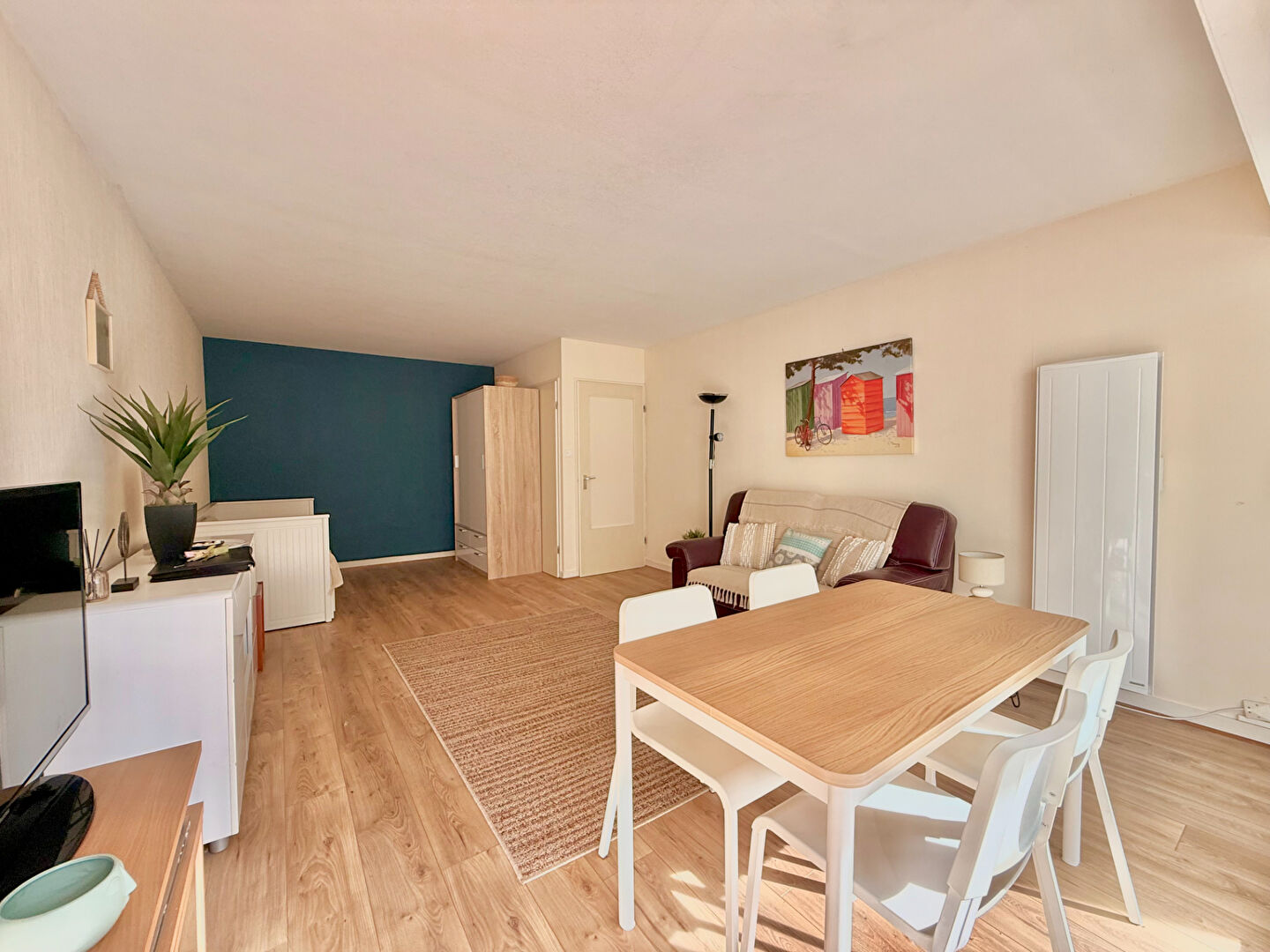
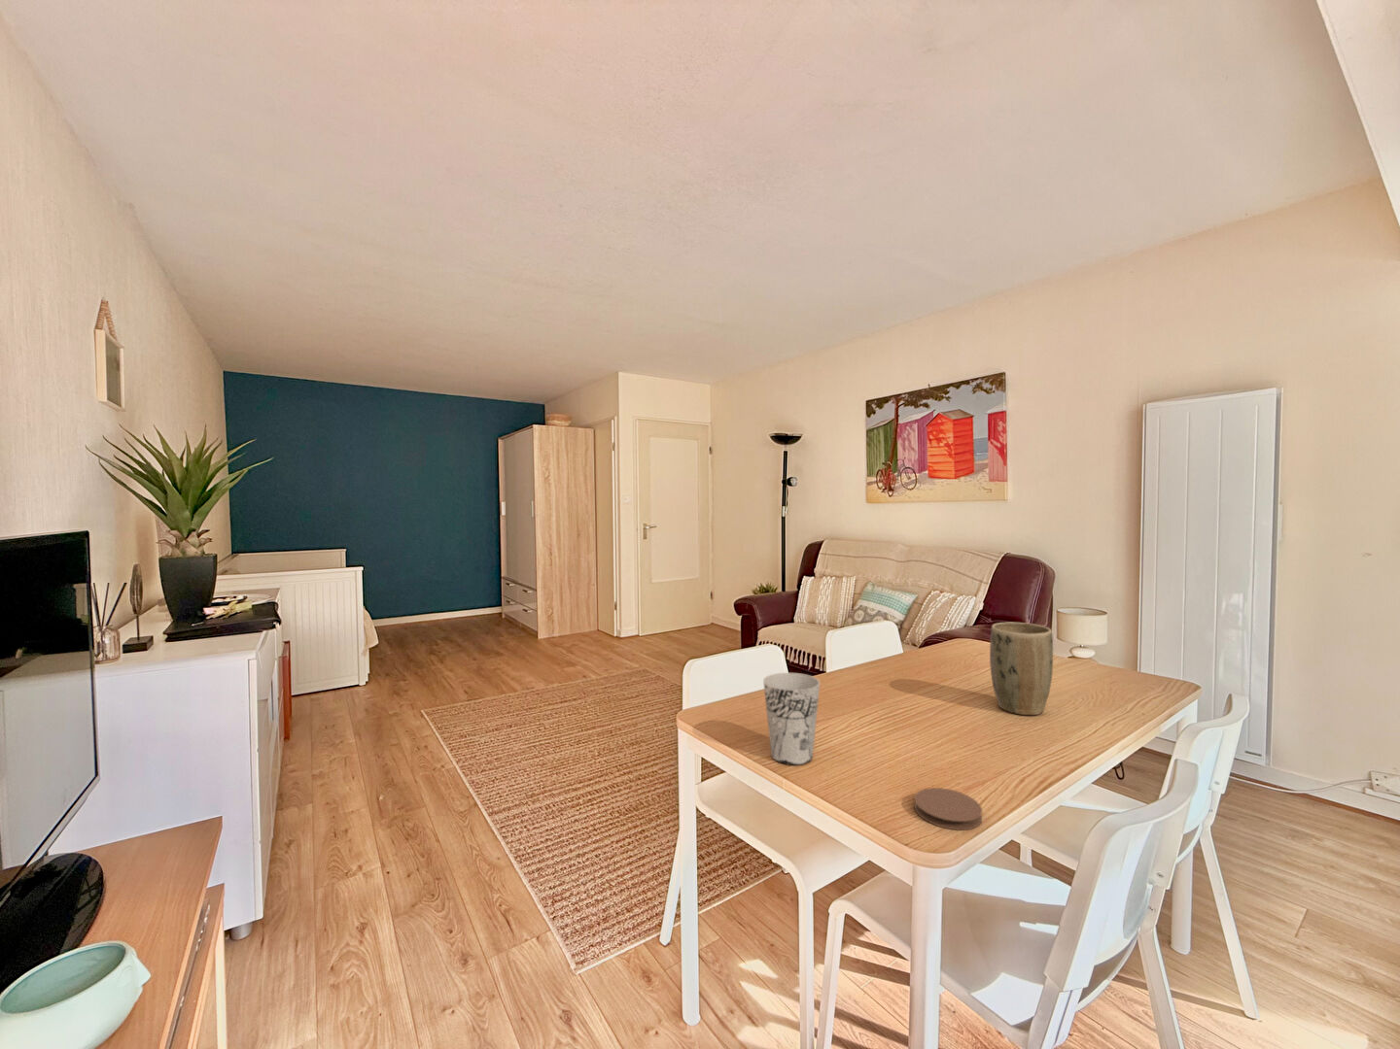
+ coaster (947, 808)
+ cup (791, 717)
+ plant pot (1020, 668)
